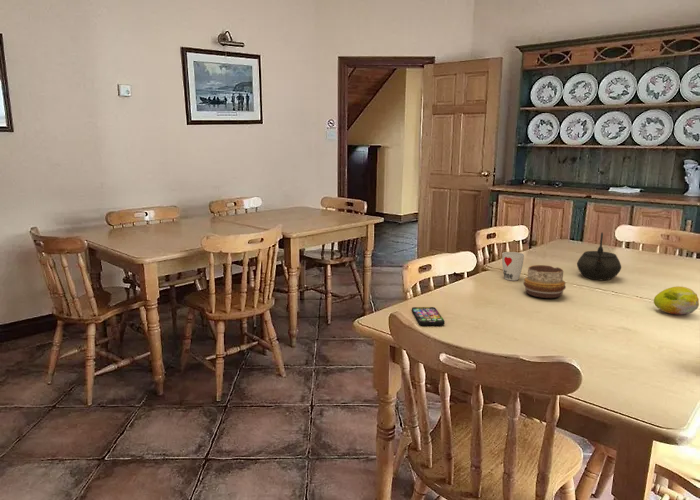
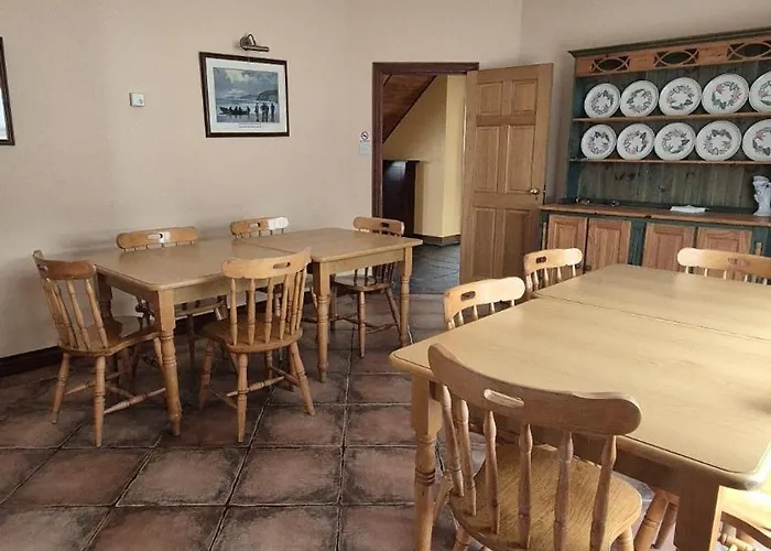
- kettle (599, 255)
- fruit (676, 300)
- decorative bowl (544, 281)
- cup (512, 266)
- smartphone (427, 315)
